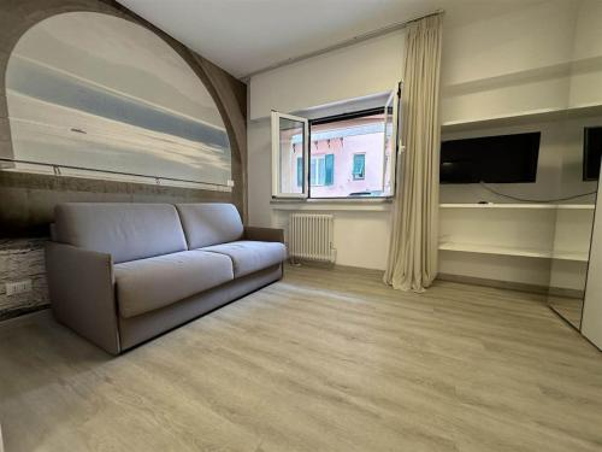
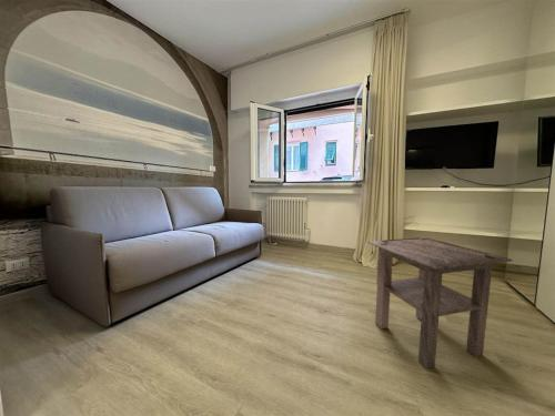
+ side table (426, 293)
